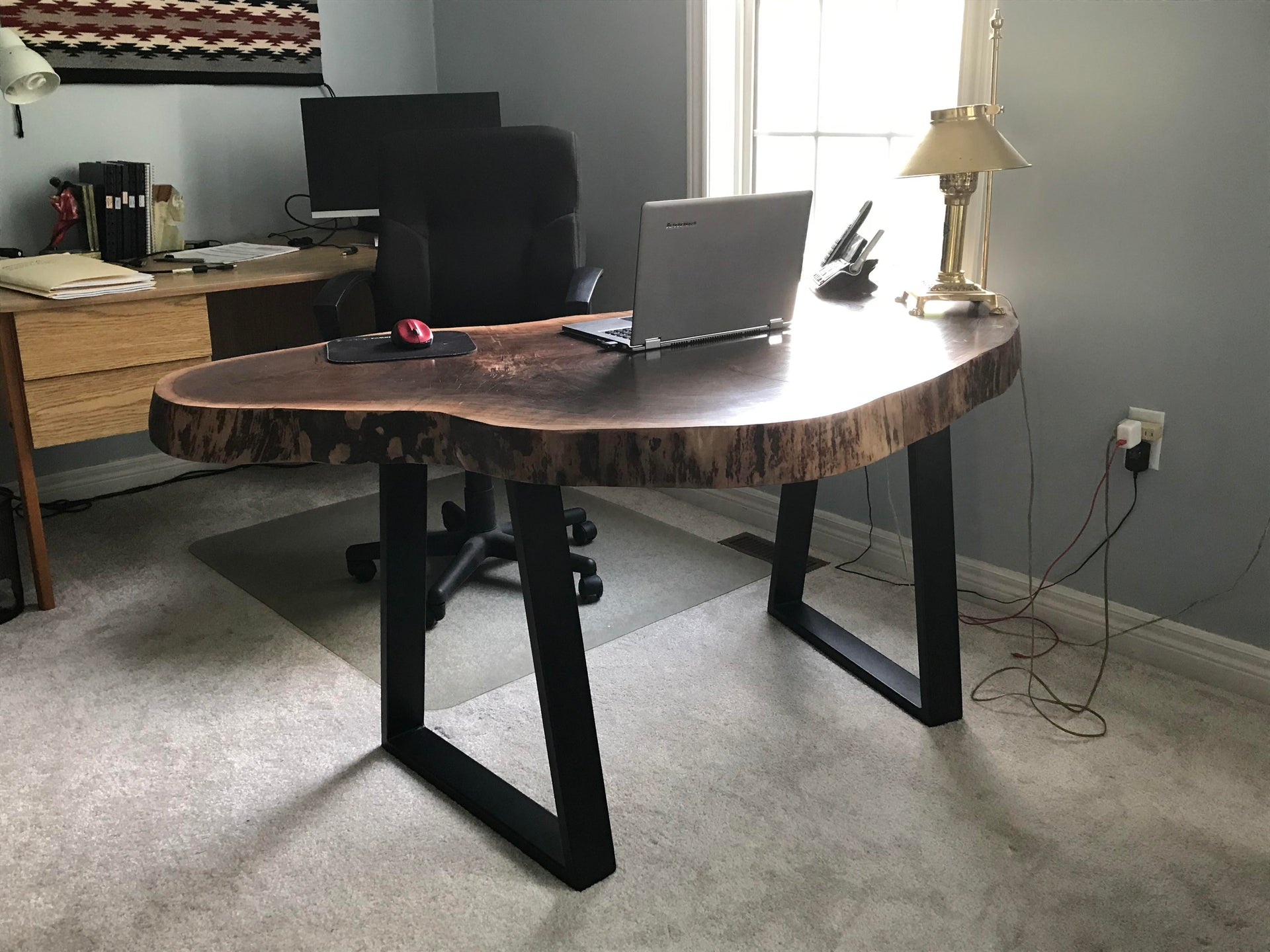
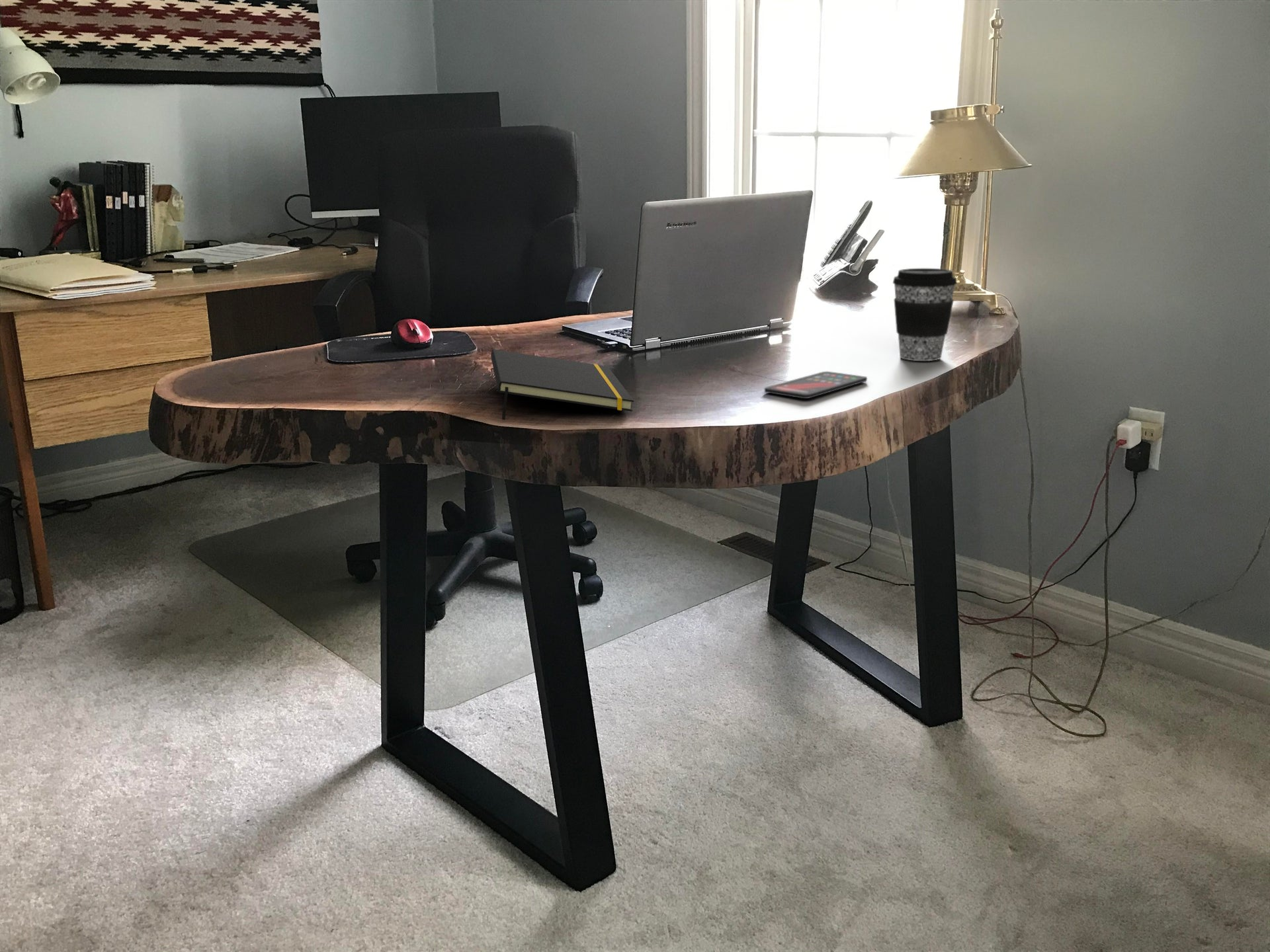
+ coffee cup (923, 314)
+ notepad (558, 378)
+ smartphone (816, 384)
